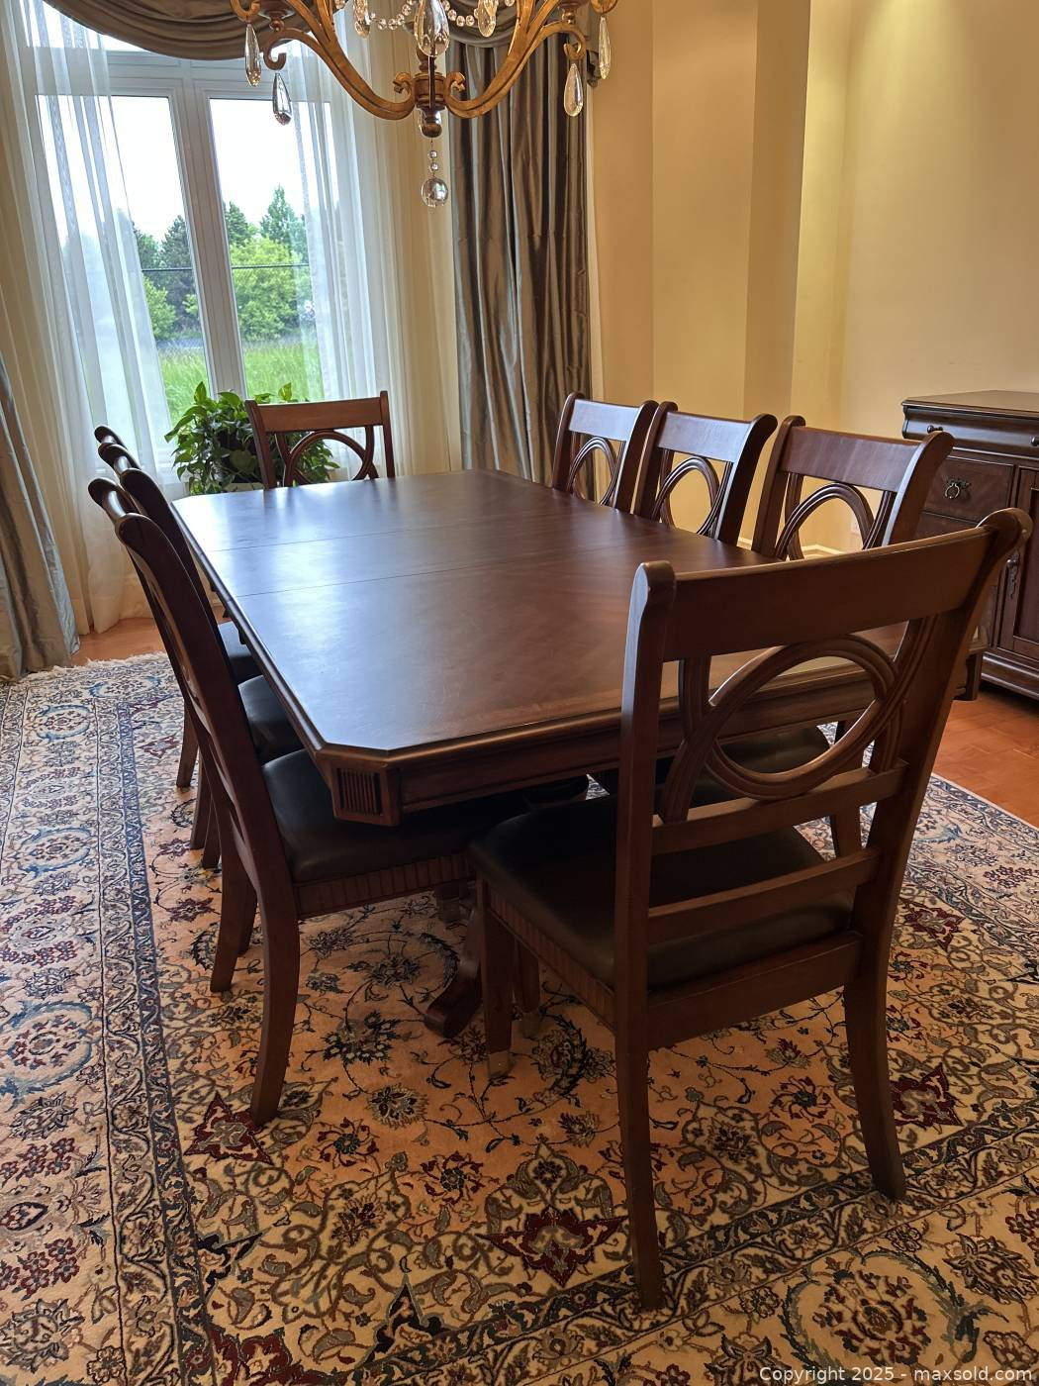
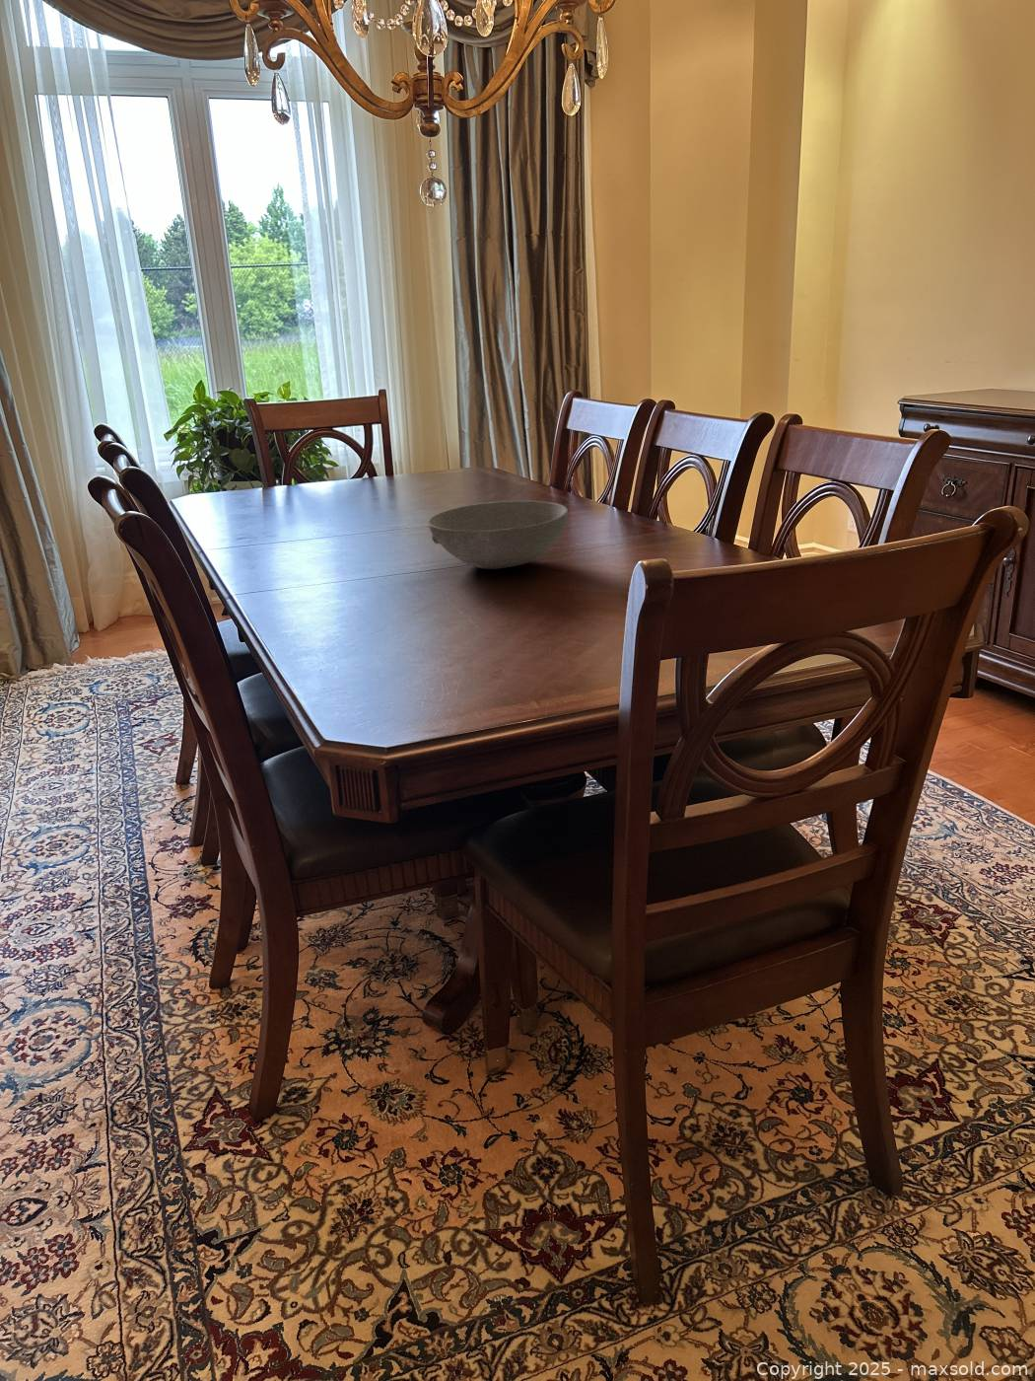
+ bowl (499, 537)
